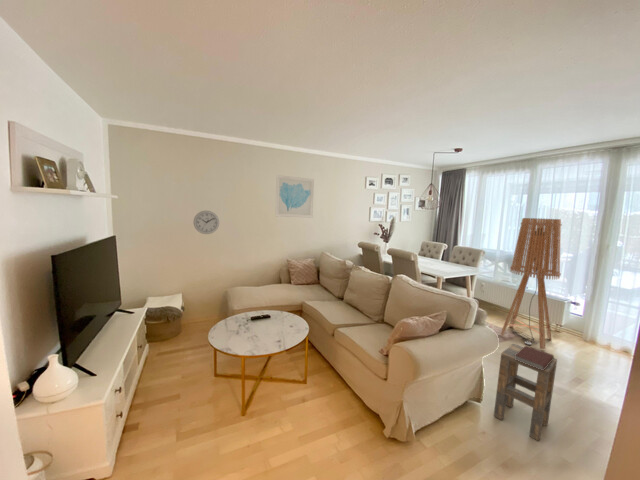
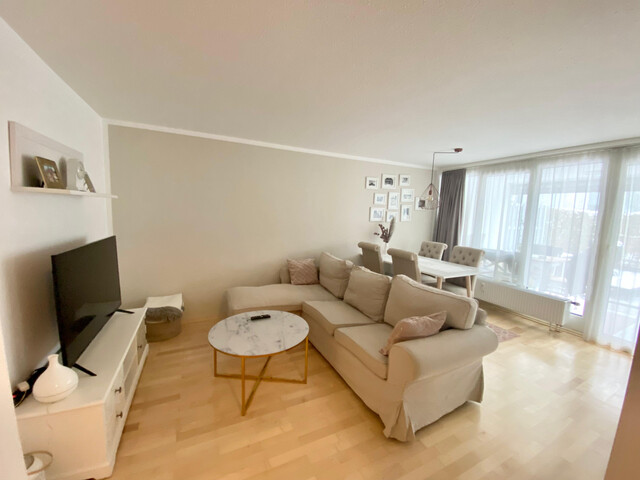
- floor lamp (533, 277)
- book (534, 356)
- wall clock (206, 222)
- side table (524, 387)
- wall art (295, 197)
